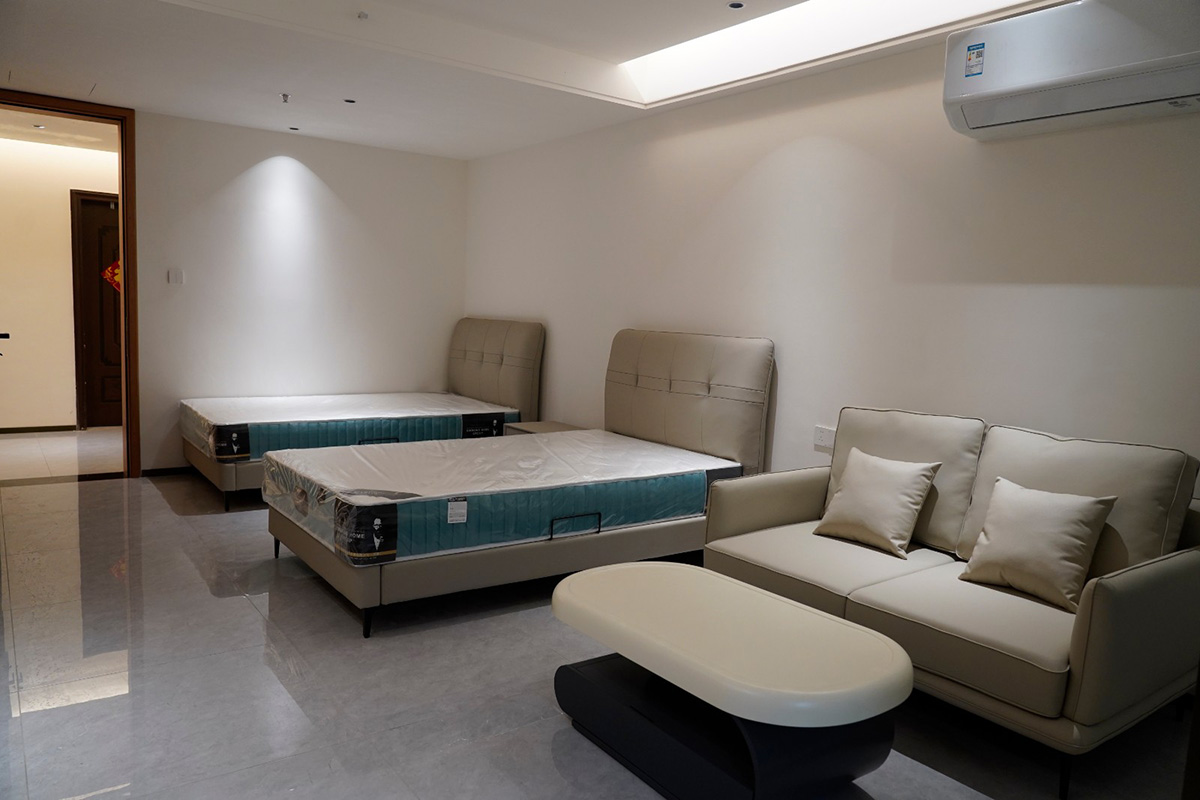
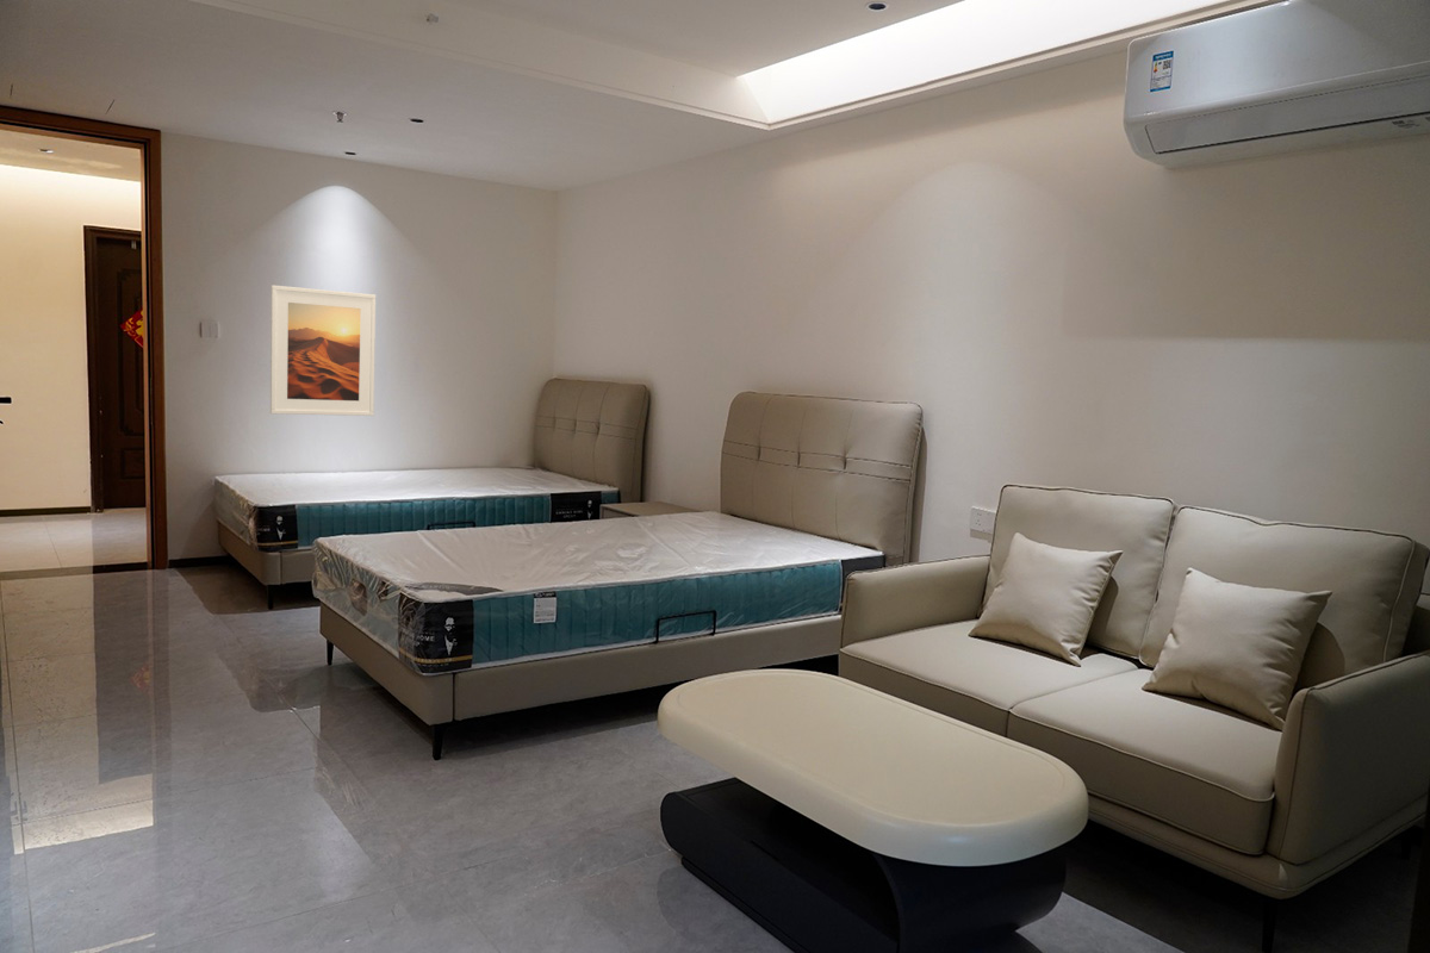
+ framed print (324, 353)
